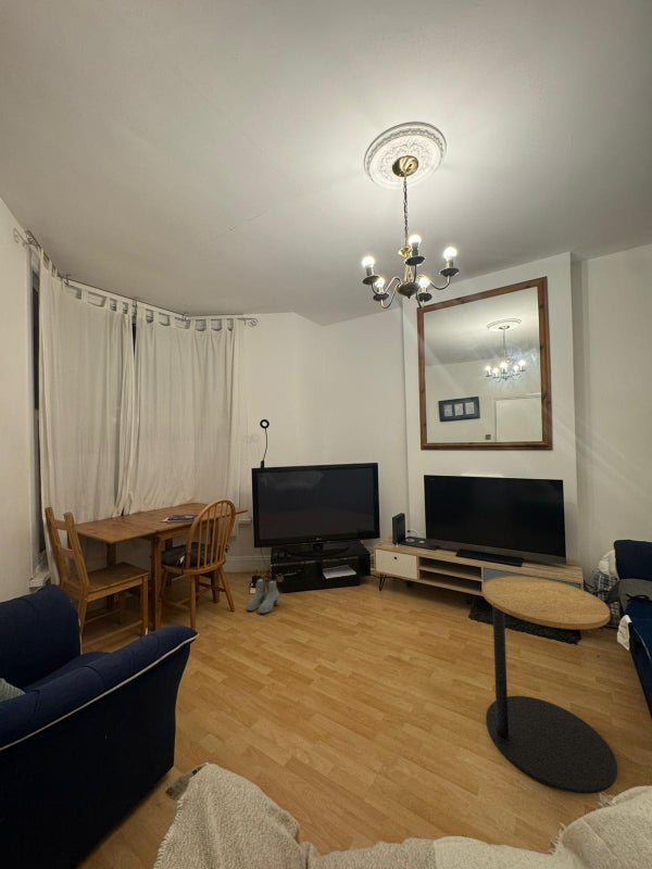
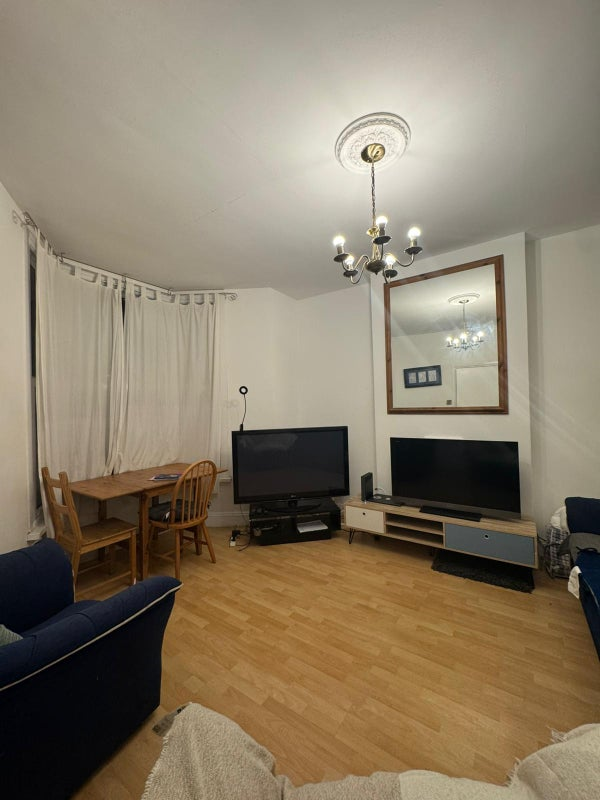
- boots (263, 594)
- side table (537, 698)
